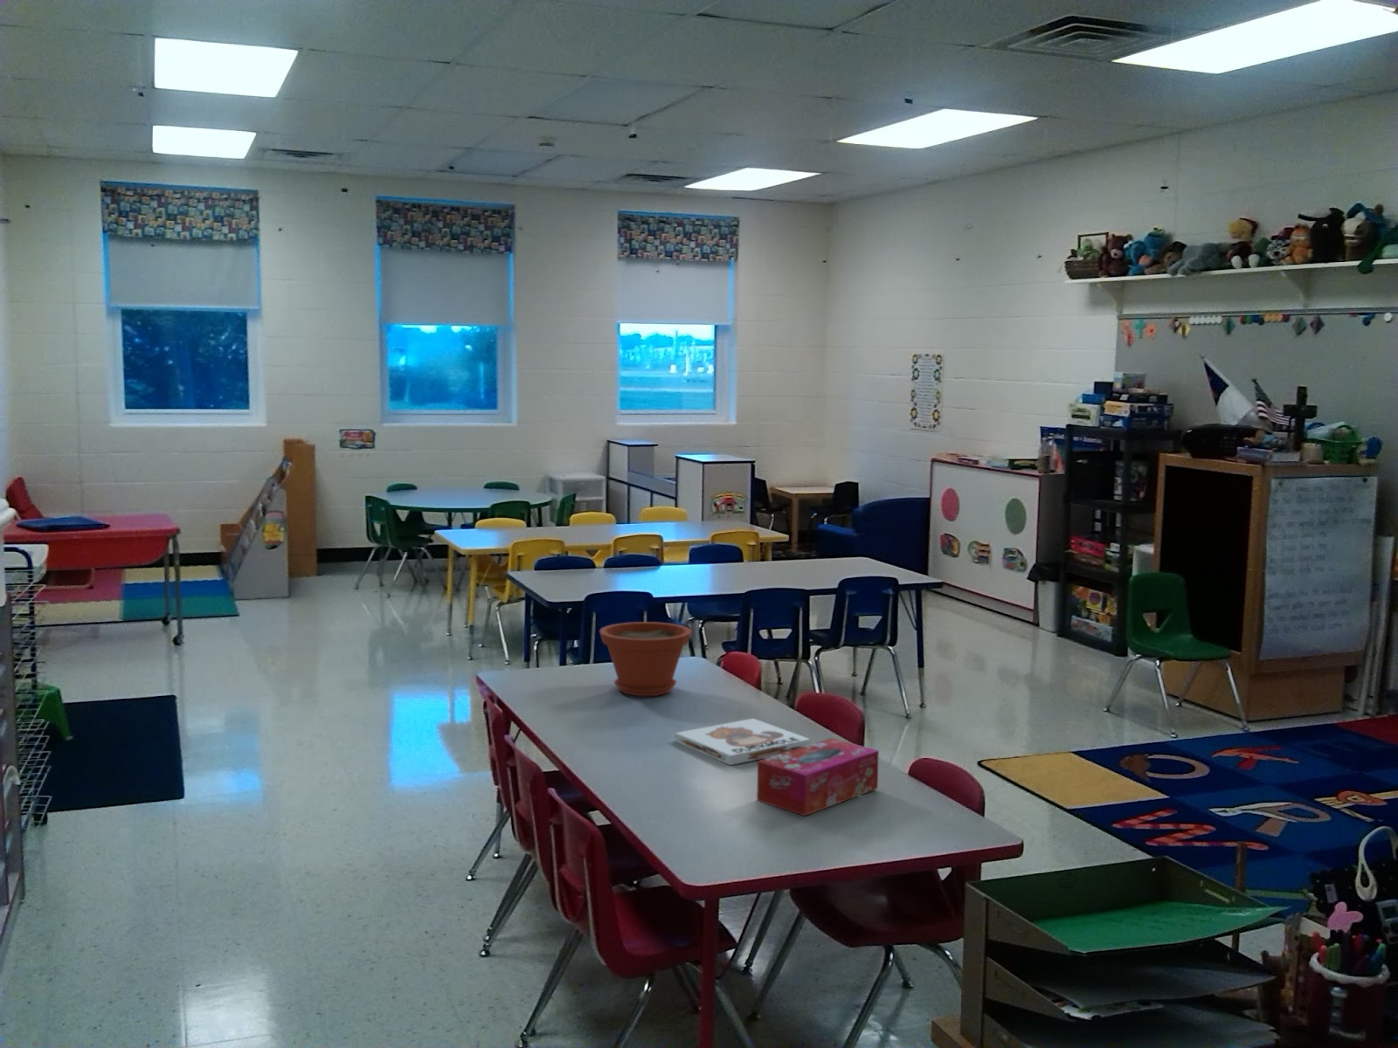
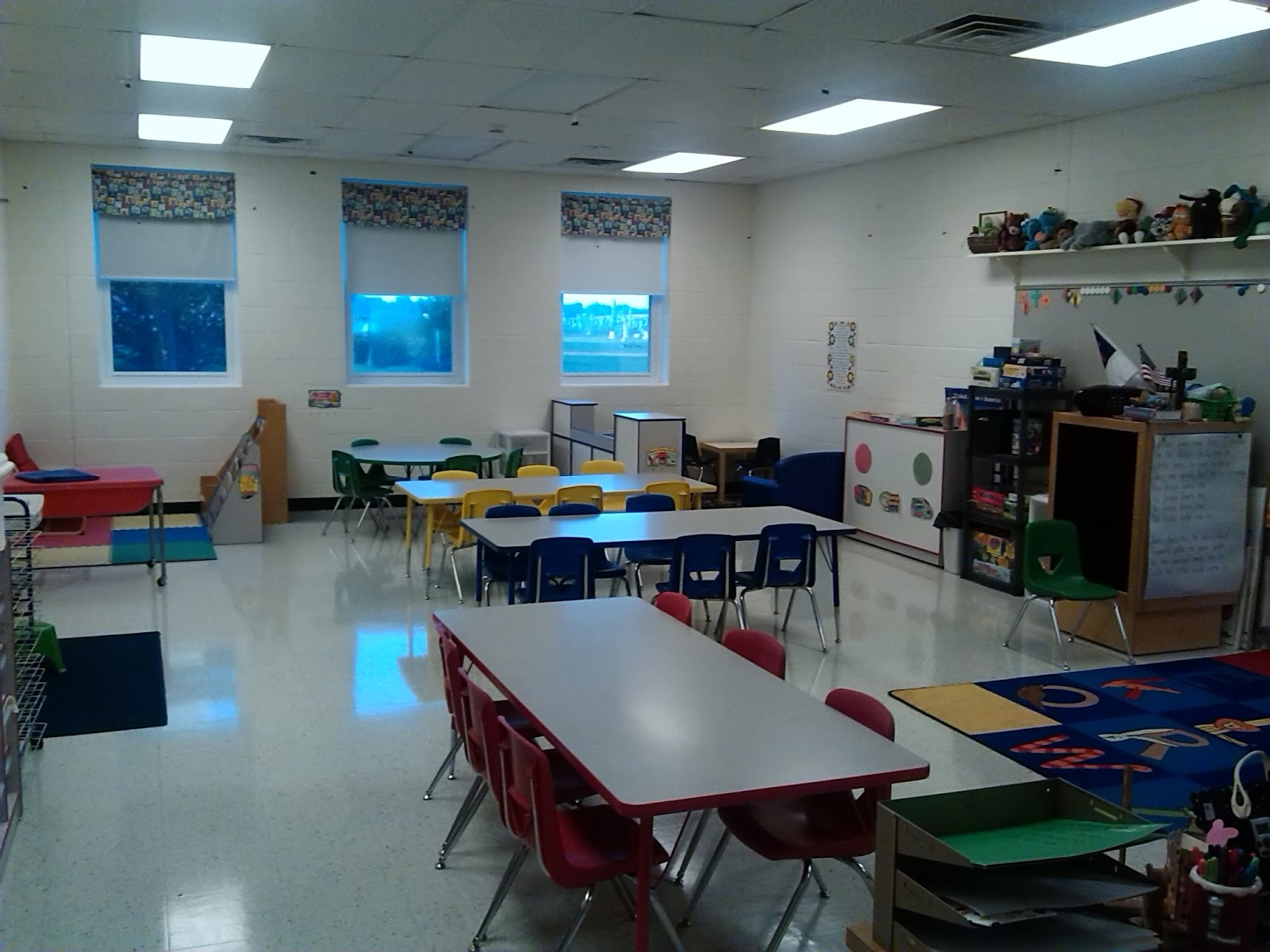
- plant pot (645, 661)
- tissue box (819, 775)
- board game (742, 740)
